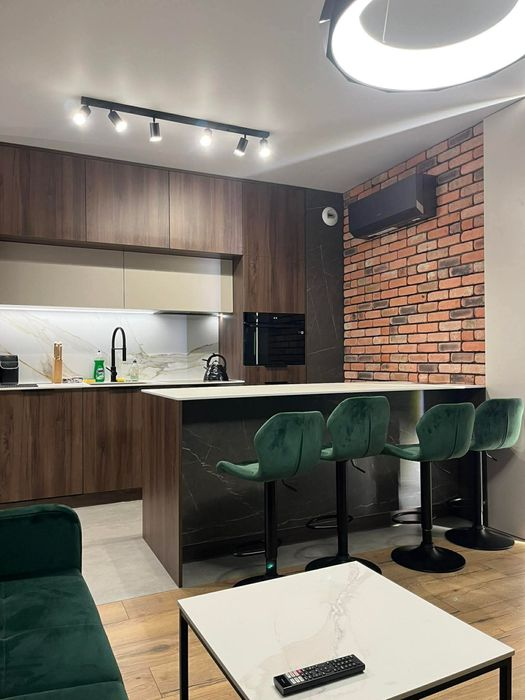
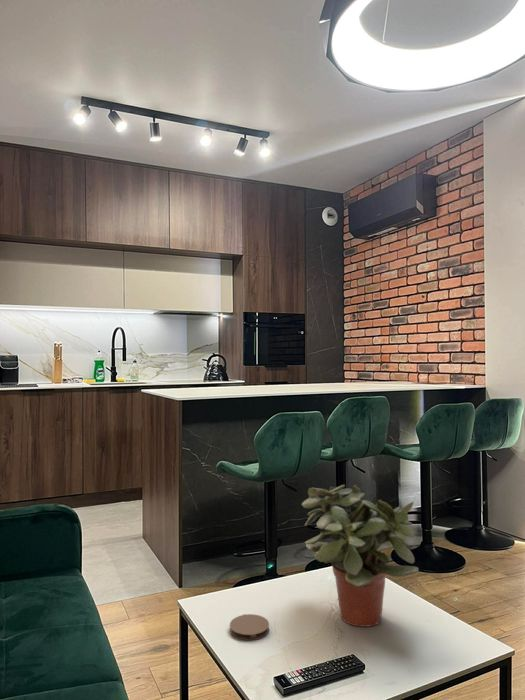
+ coaster (249, 626)
+ potted plant (360, 551)
